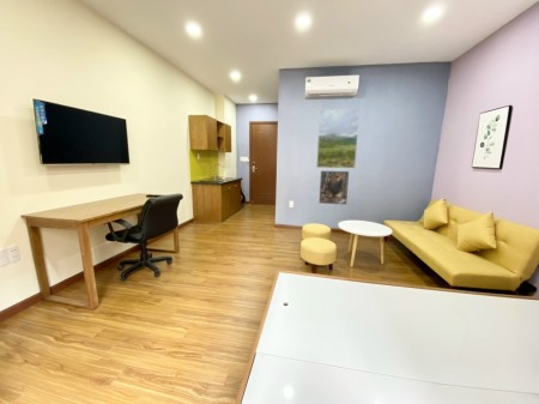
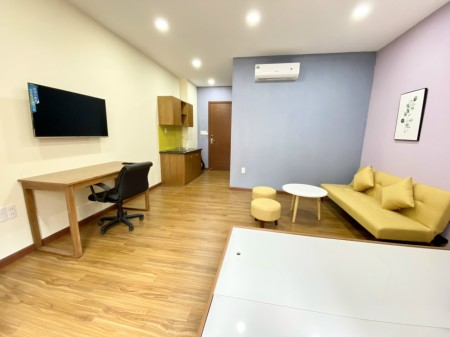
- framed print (333, 187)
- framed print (337, 139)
